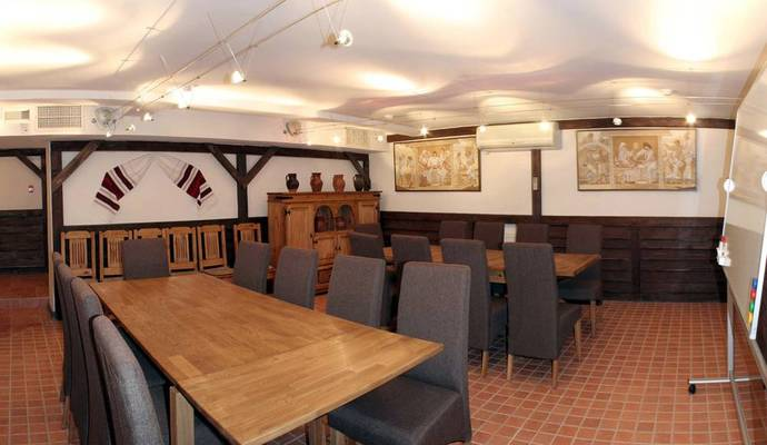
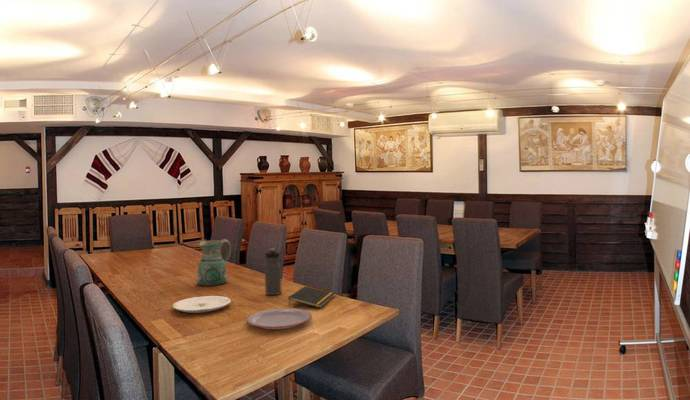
+ plate (202, 304)
+ notepad (312, 296)
+ plate (279, 319)
+ water bottle (272, 271)
+ ceramic pitcher (215, 261)
